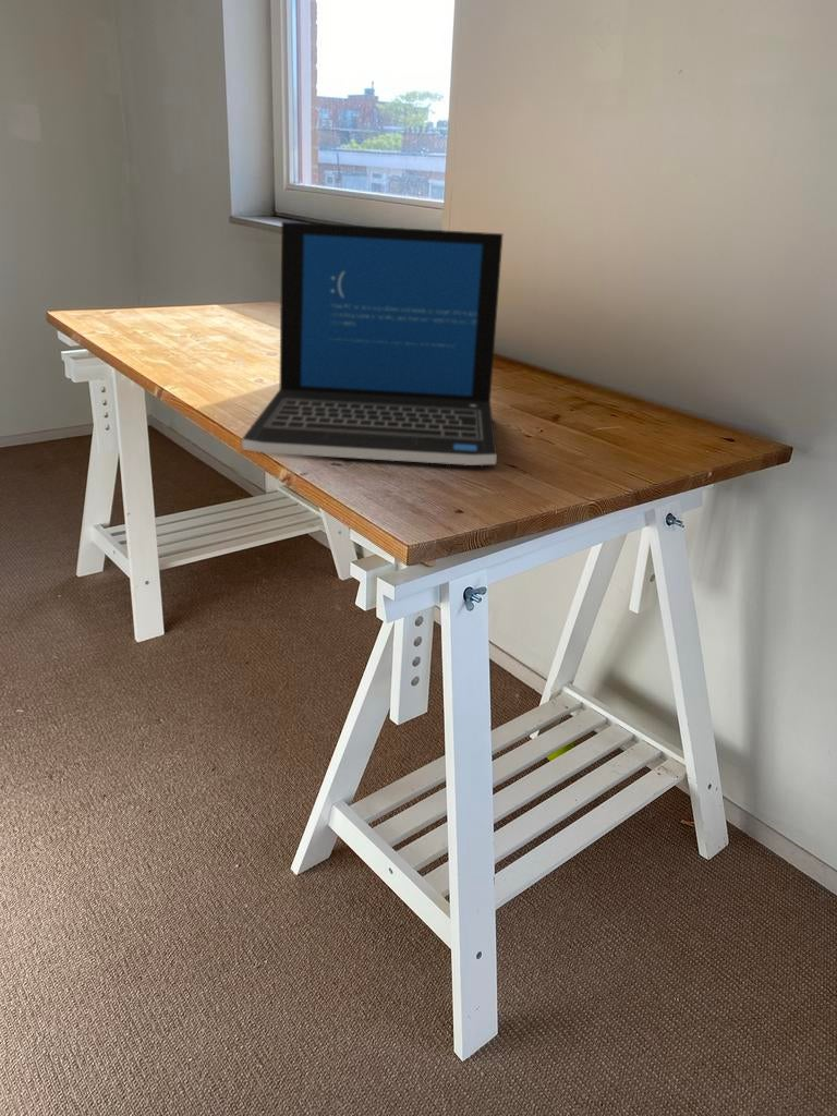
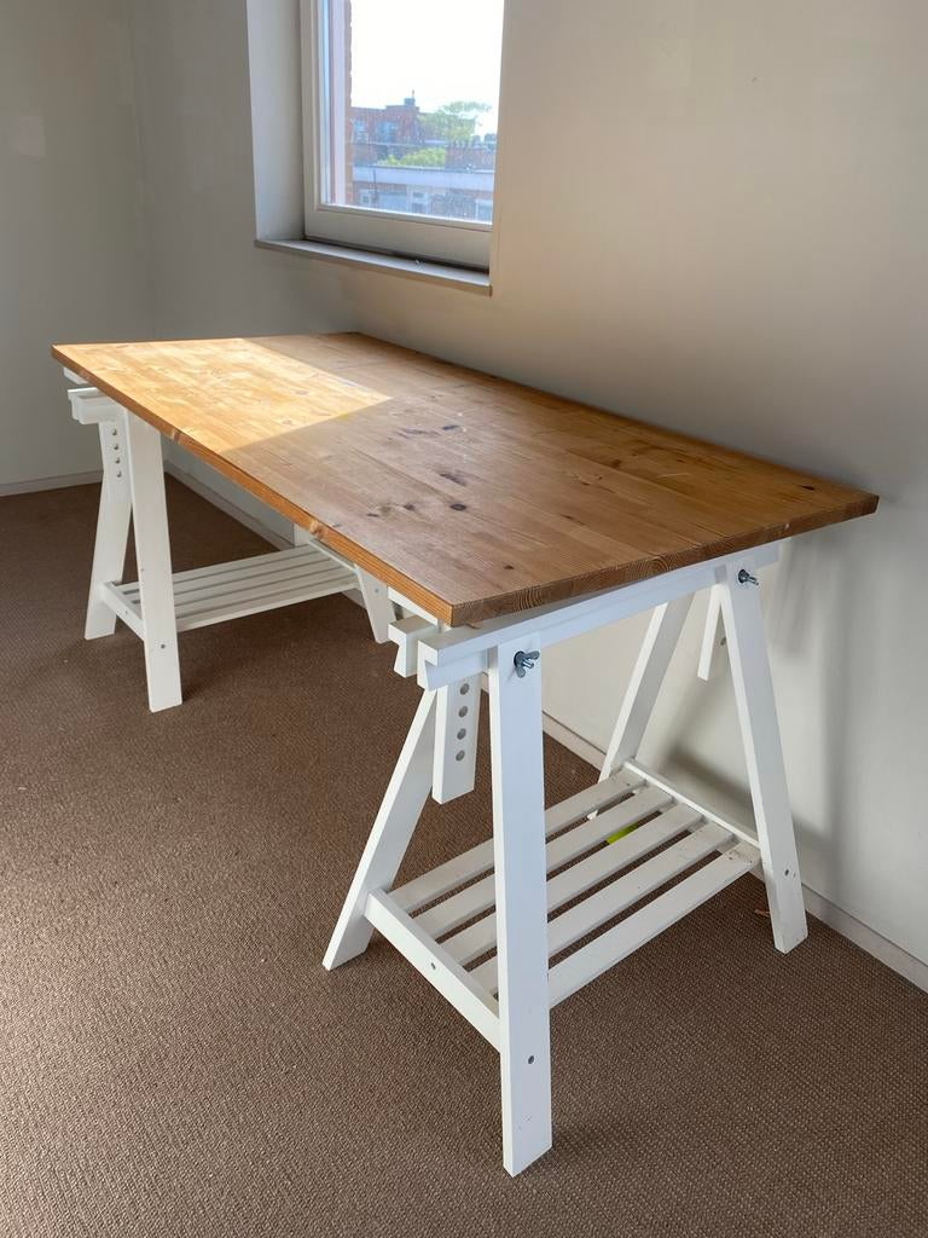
- laptop (380, 335)
